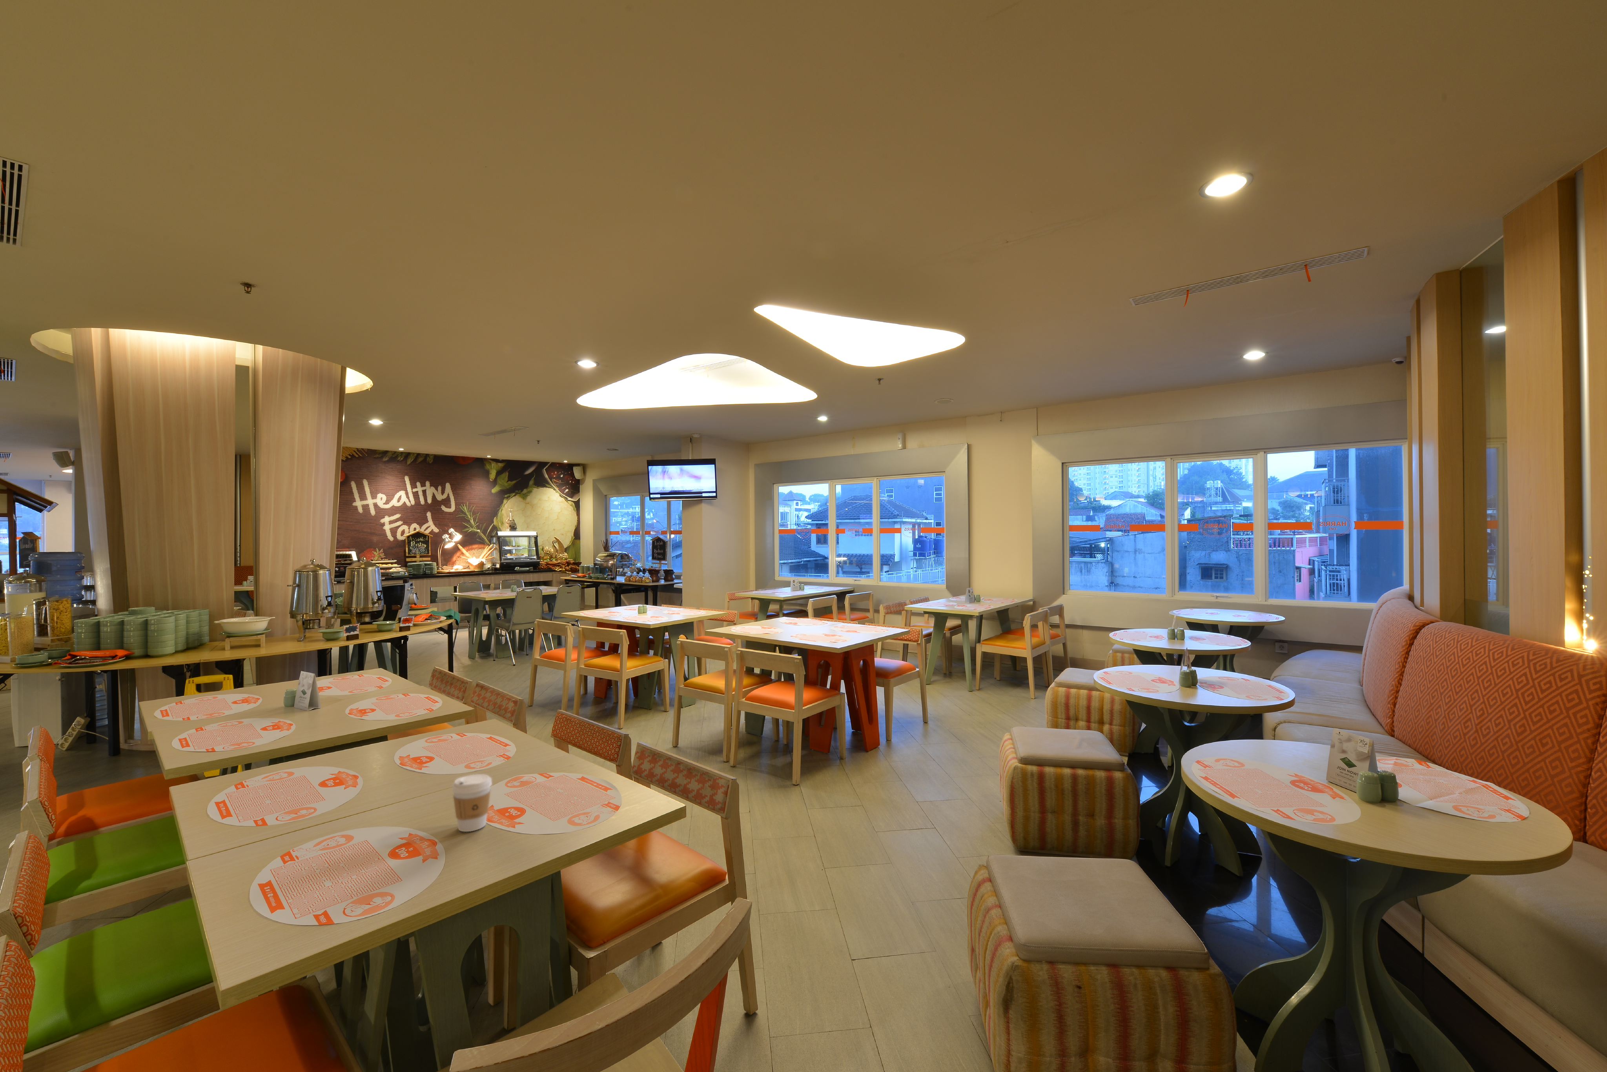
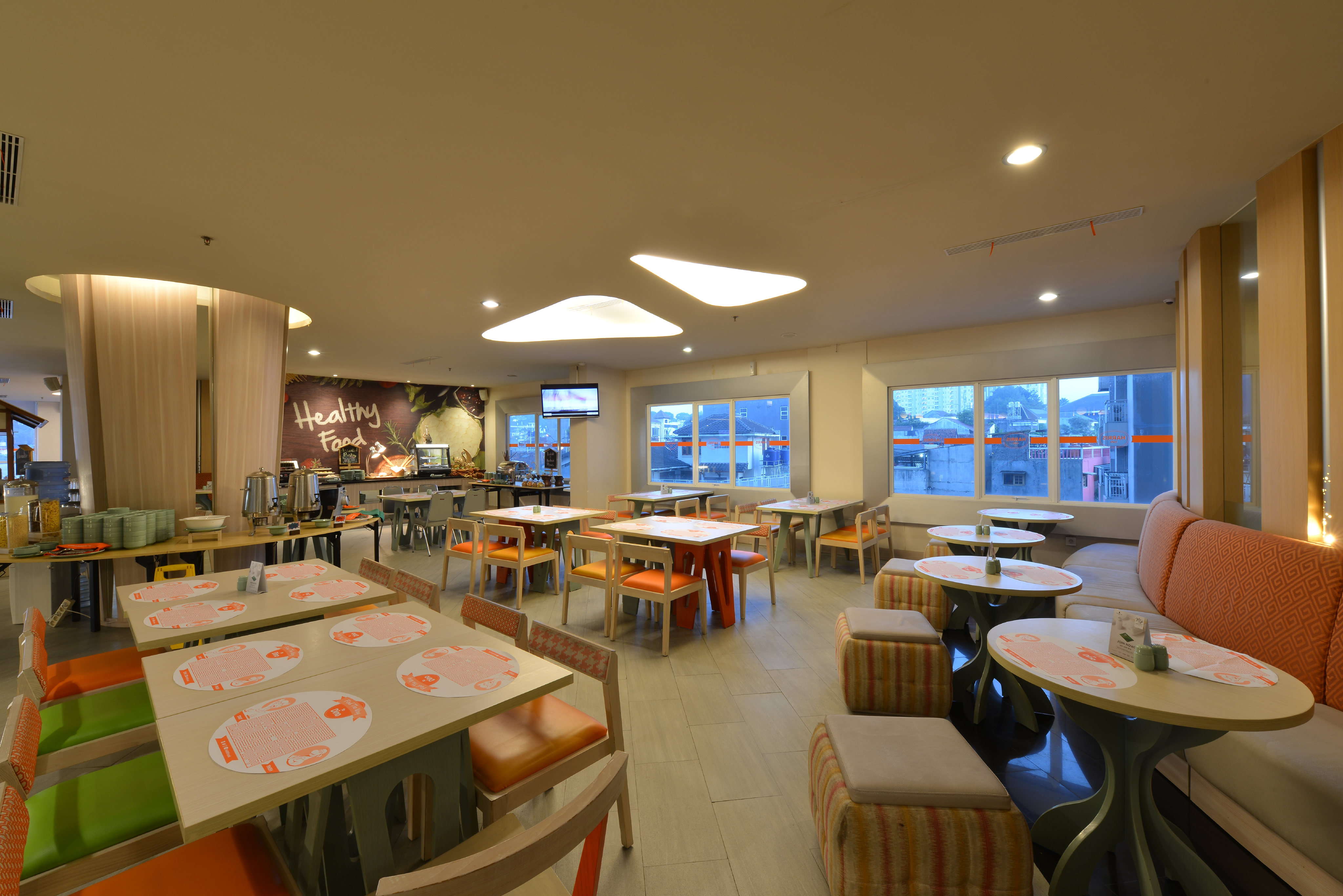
- coffee cup (471, 802)
